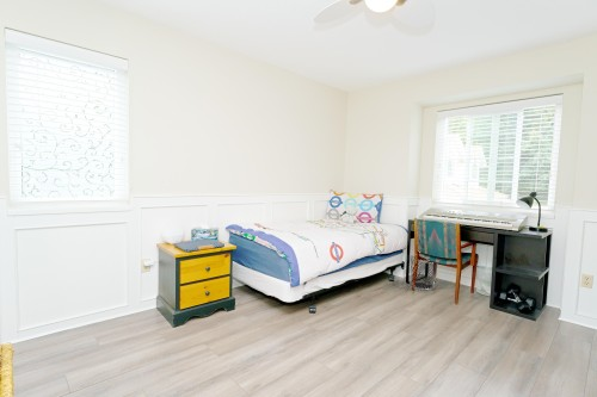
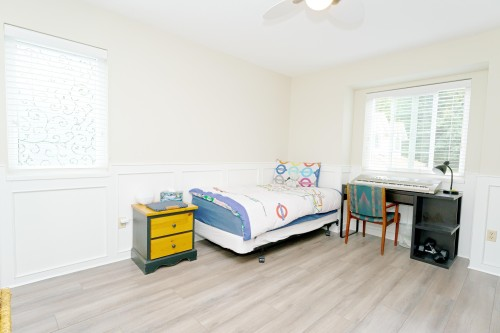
- waste bin (423, 272)
